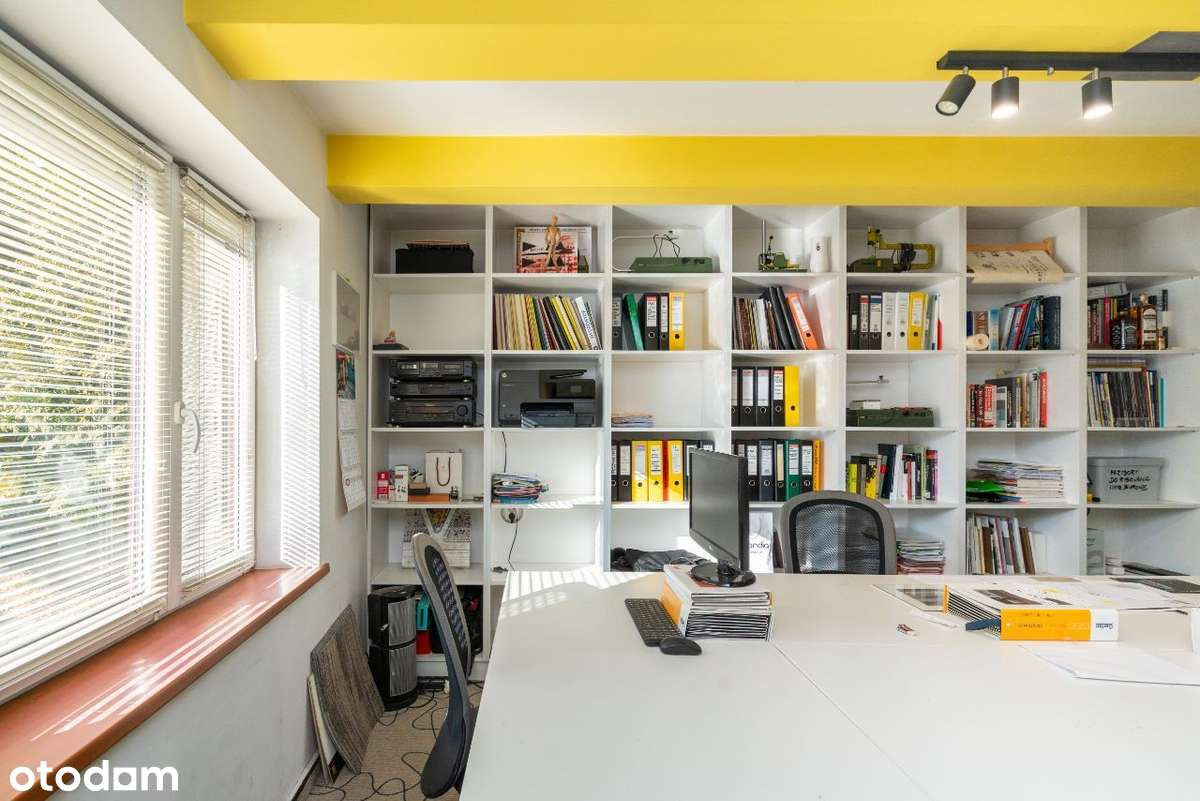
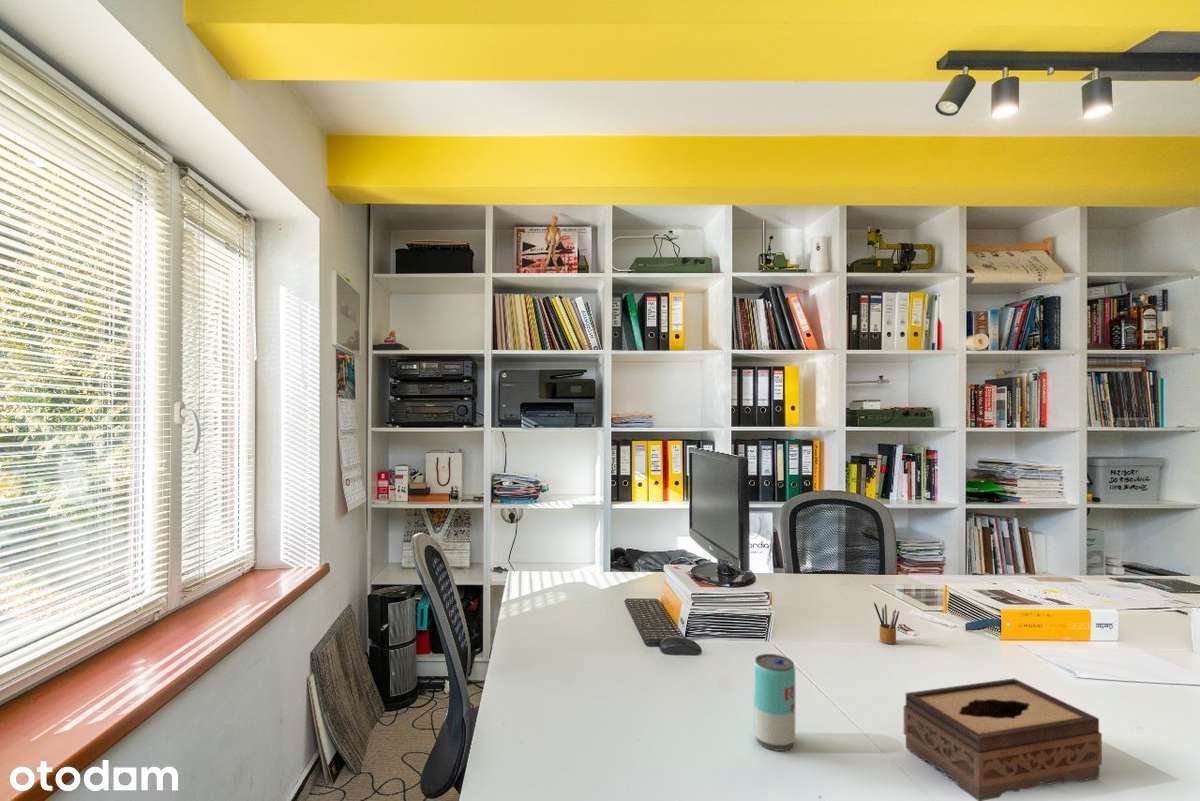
+ pencil box (886, 622)
+ tissue box (998, 733)
+ beverage can (774, 700)
